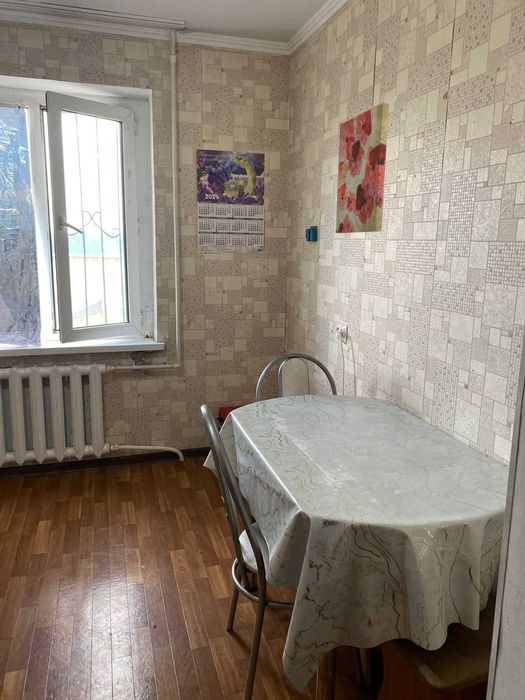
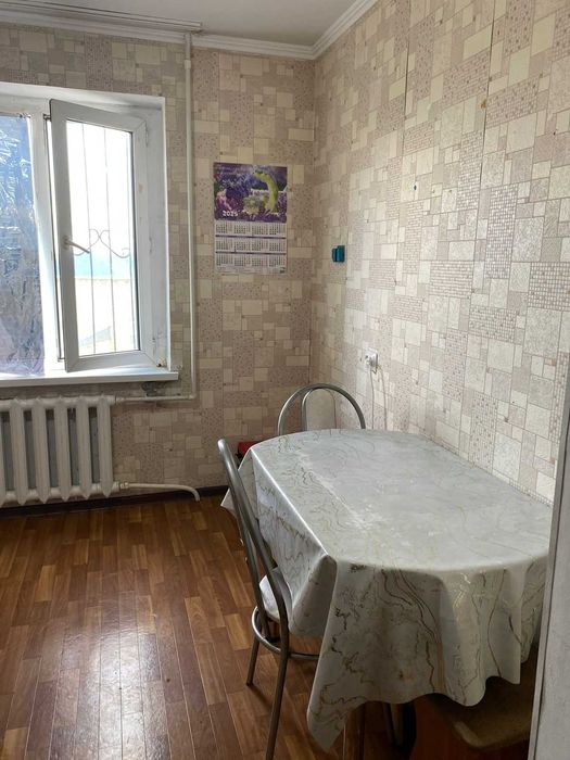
- wall art (359, 174)
